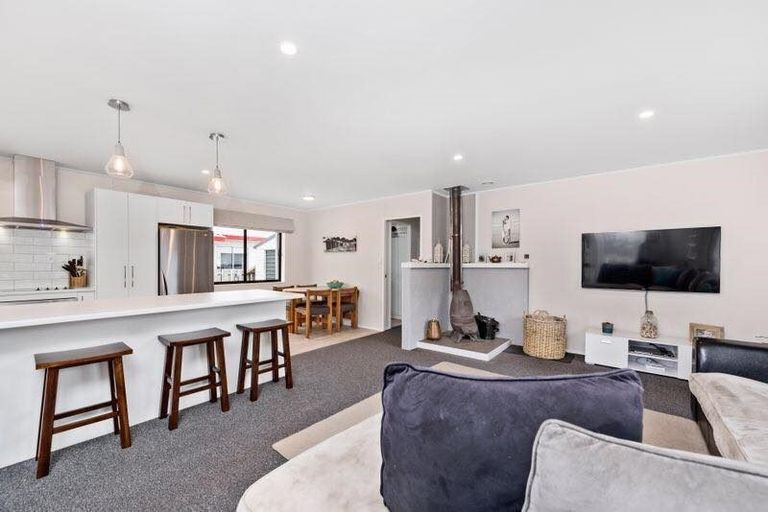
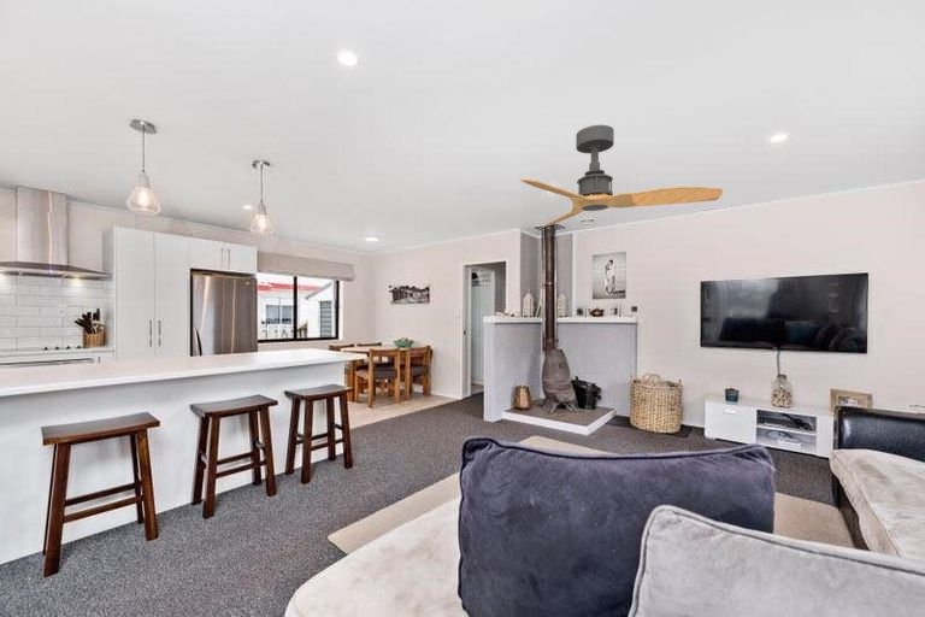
+ ceiling fan (611, 176)
